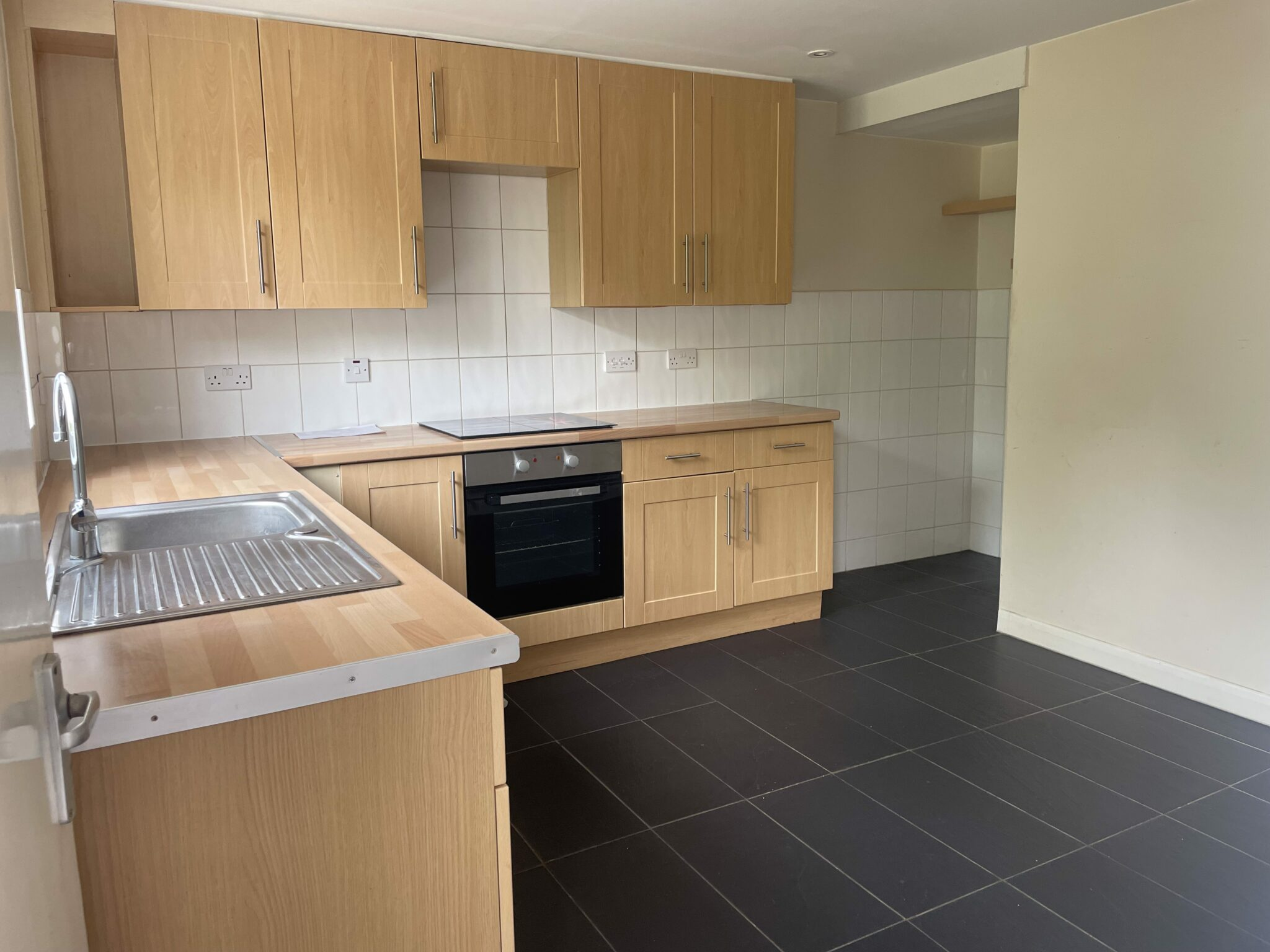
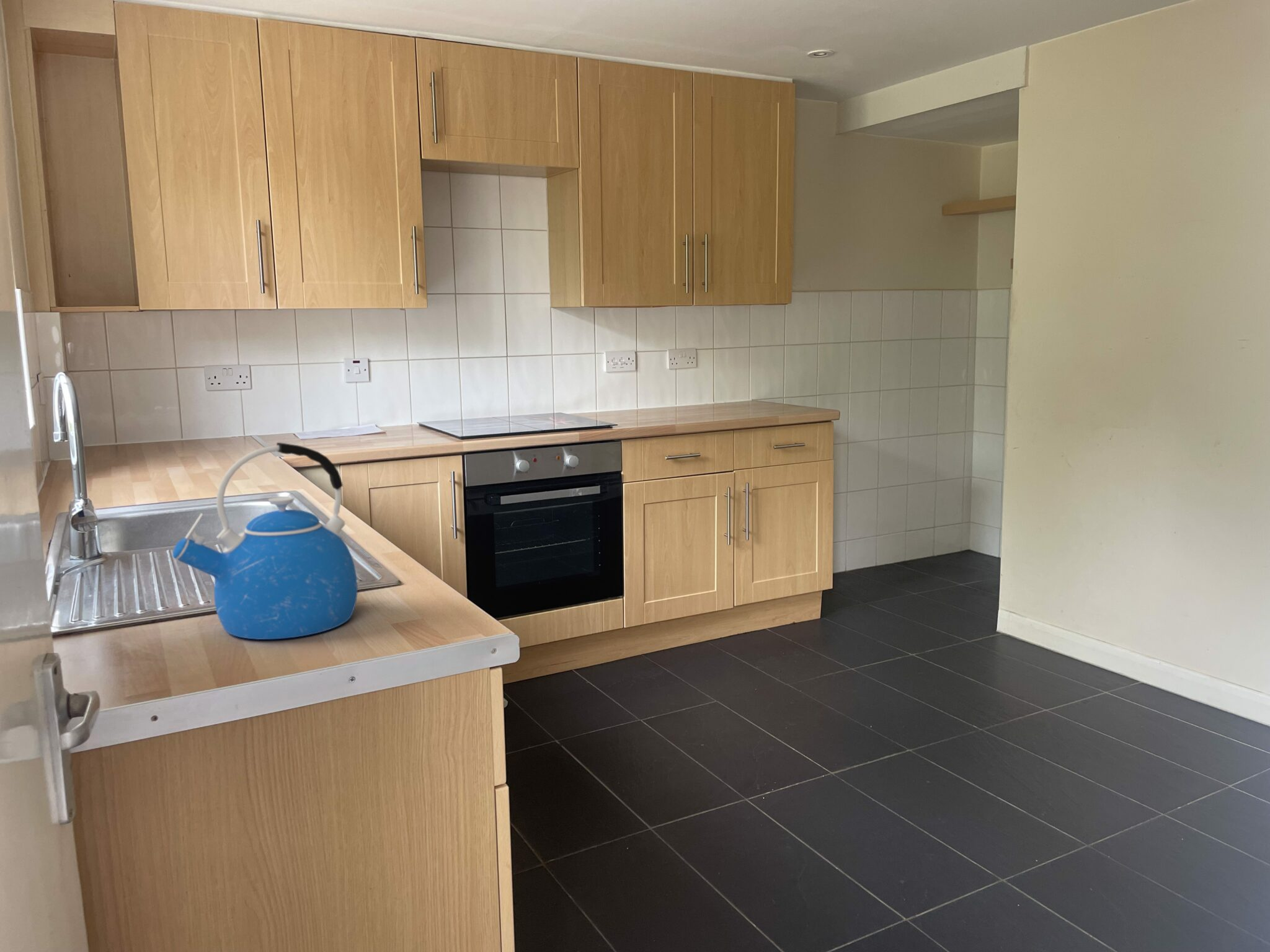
+ kettle (266, 536)
